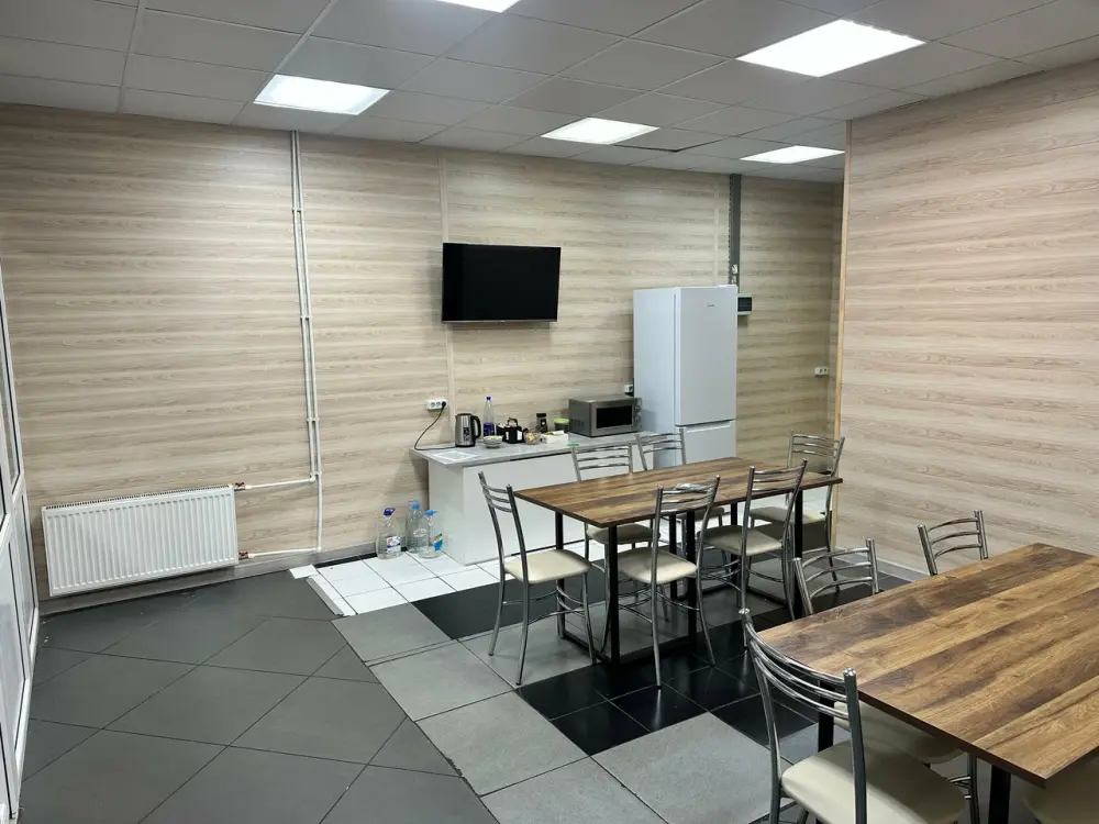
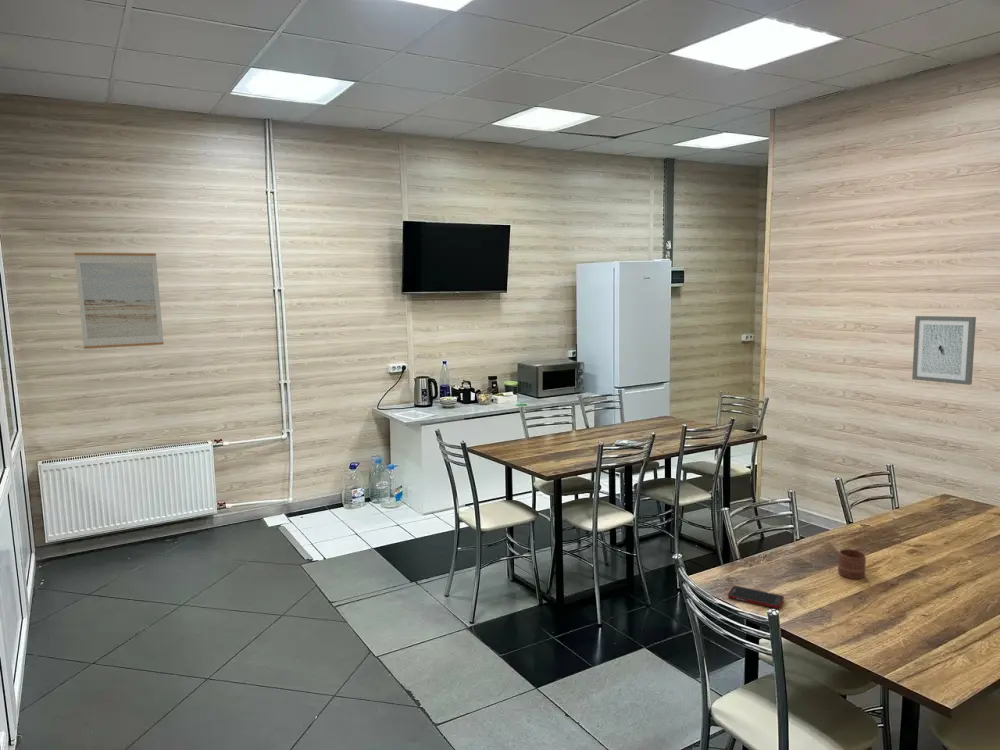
+ cell phone (755, 596)
+ wall art (942, 349)
+ wall art (120, 300)
+ mug (853, 561)
